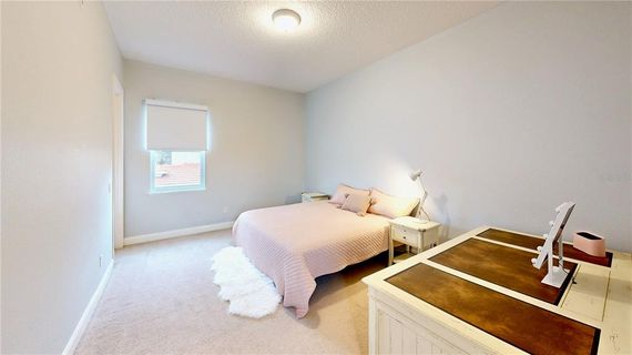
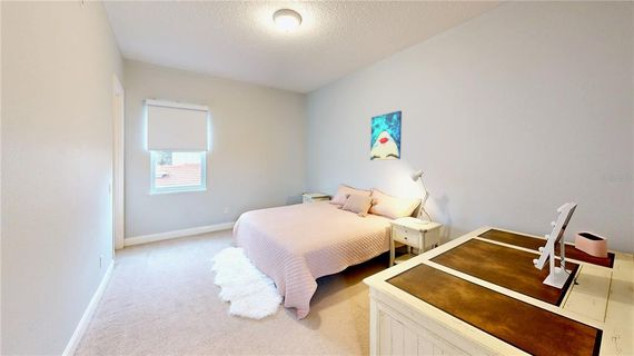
+ wall art (385, 137)
